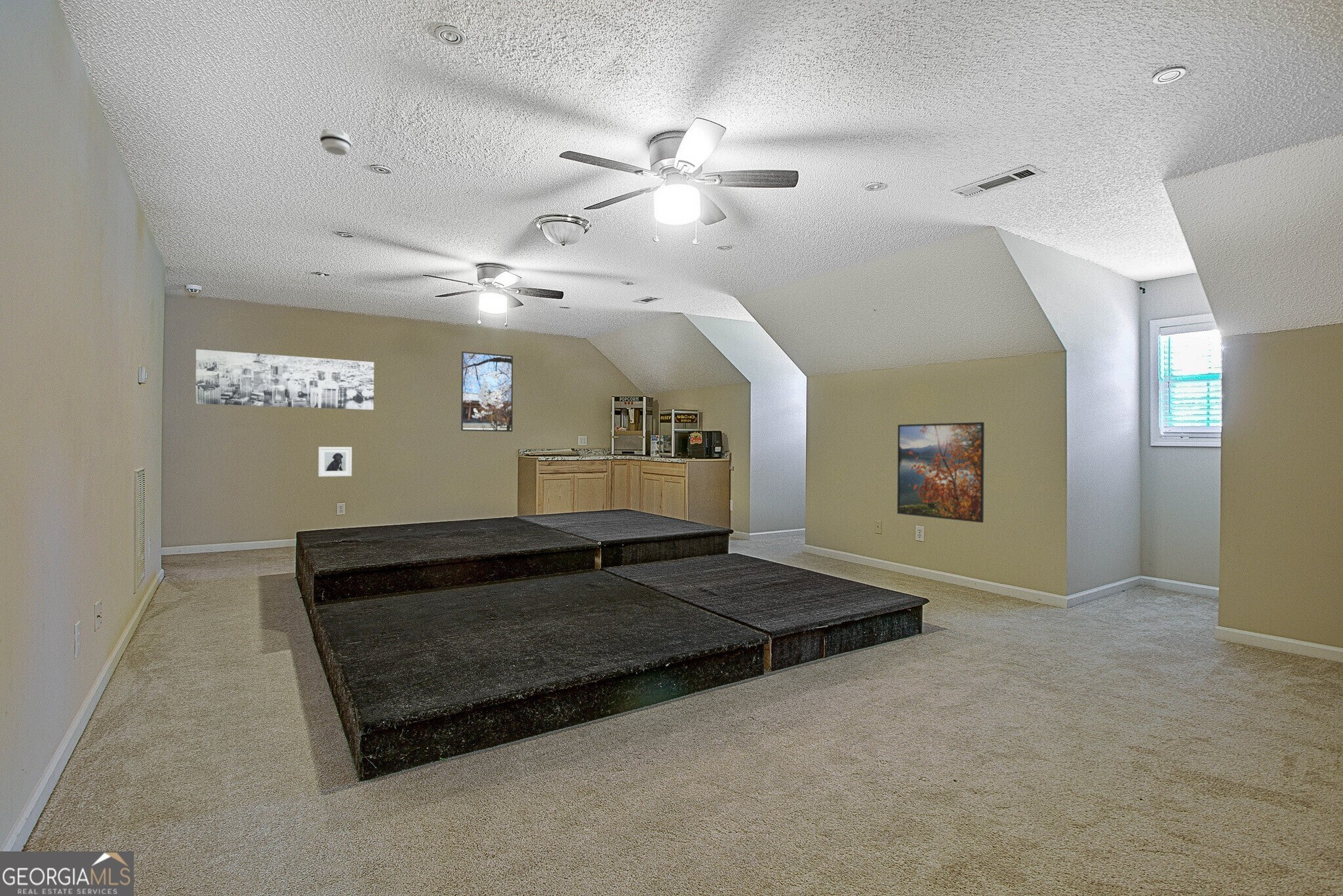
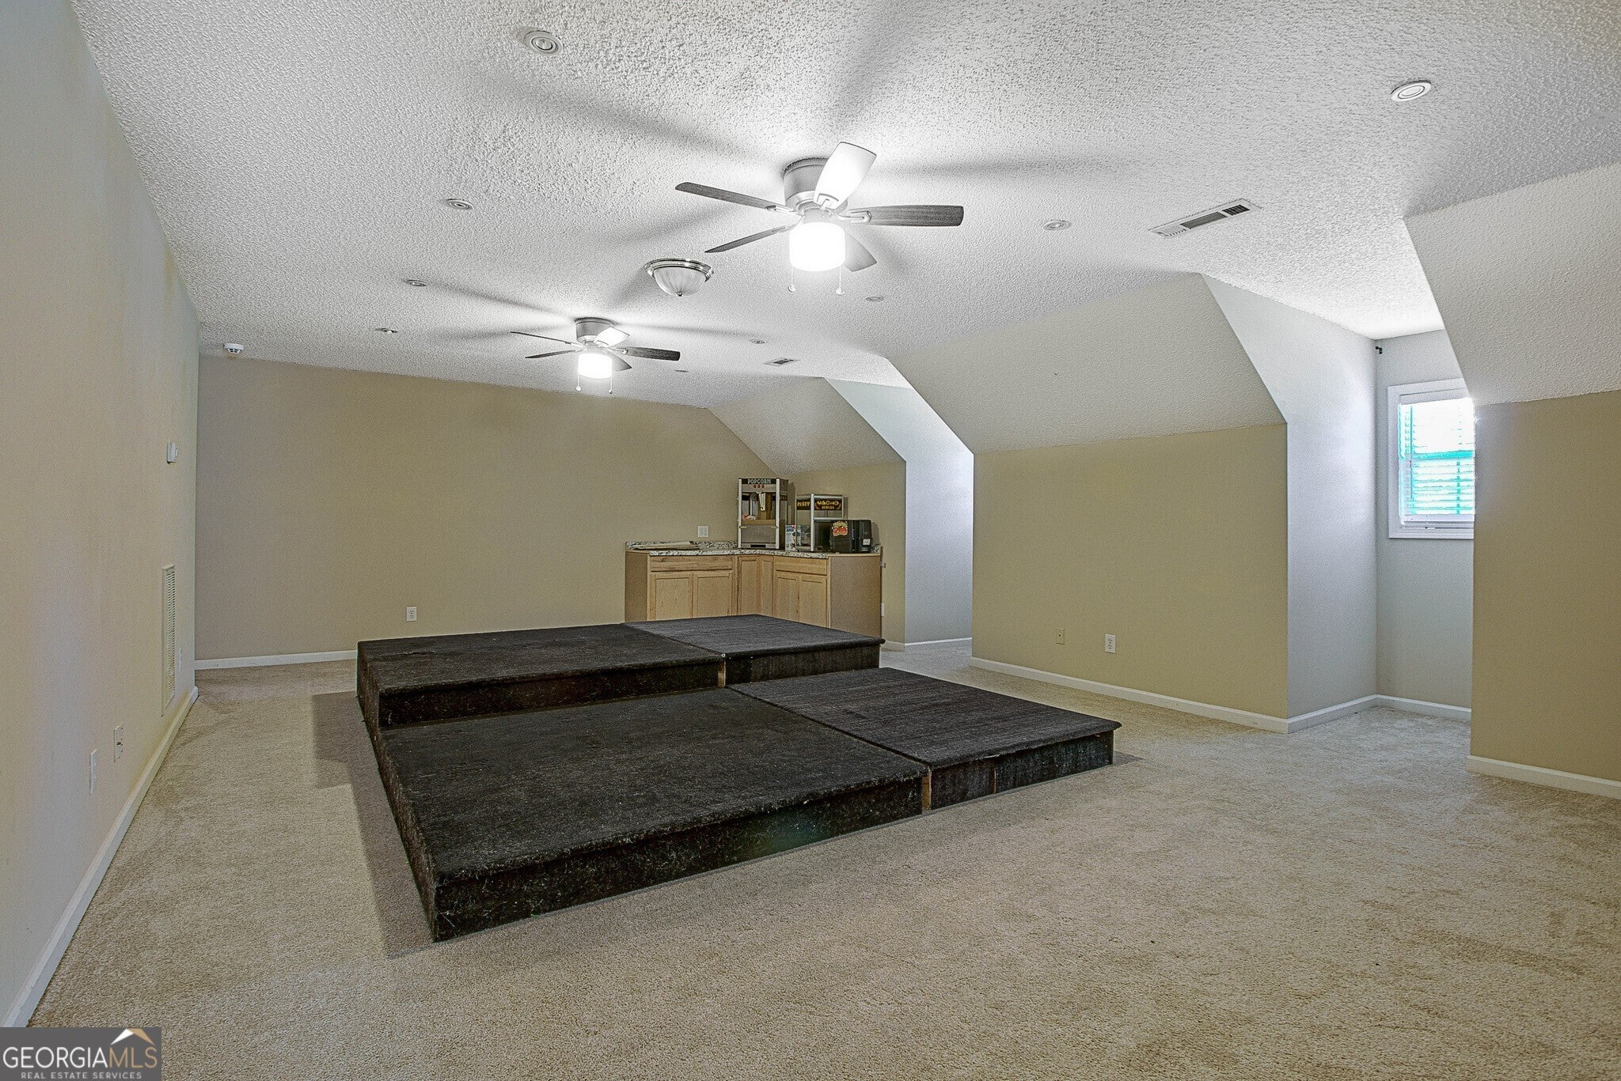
- smoke detector (336, 142)
- wall art (291, 381)
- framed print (487, 392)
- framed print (335, 461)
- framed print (938, 471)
